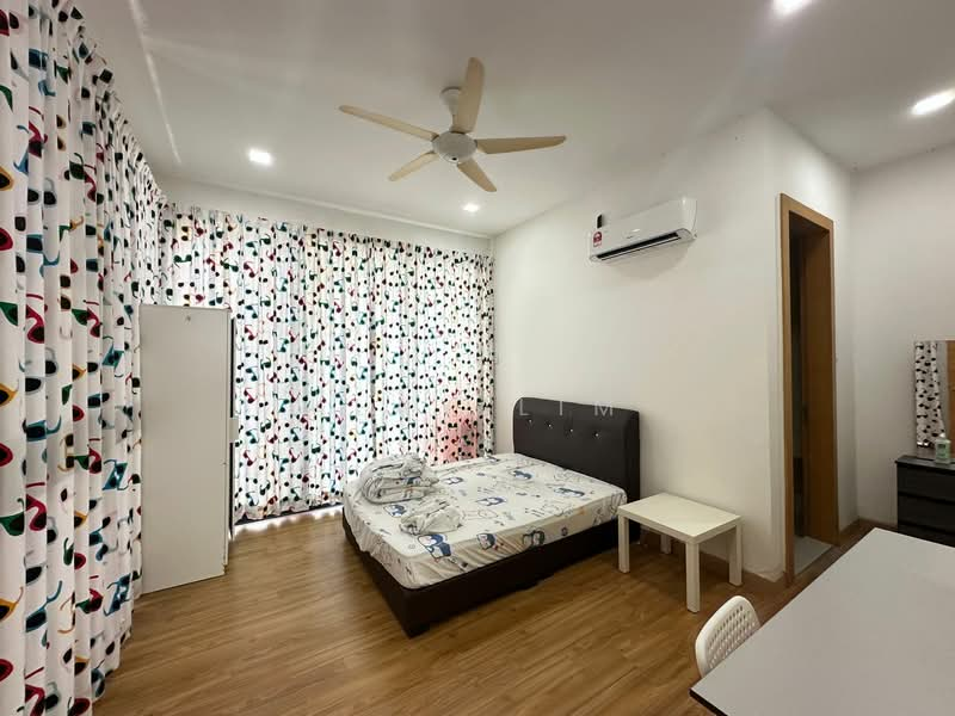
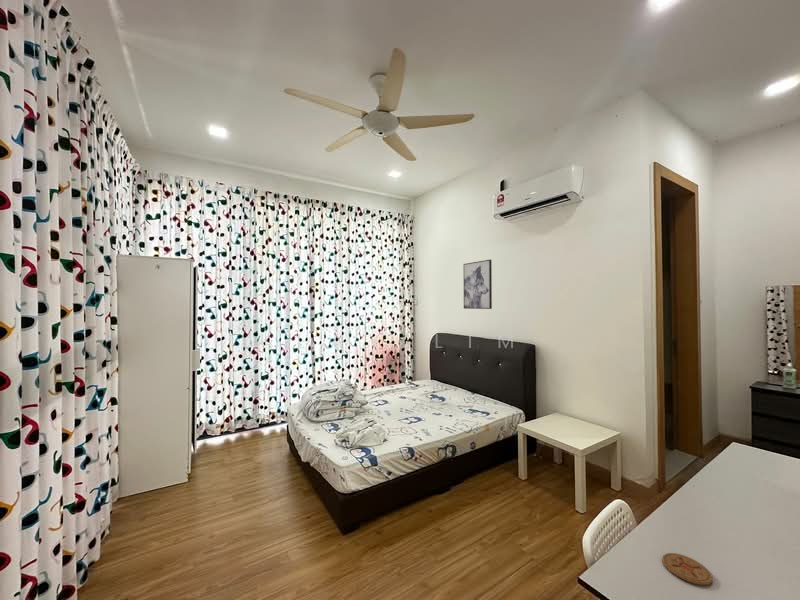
+ coaster (686, 568)
+ wall art (476, 285)
